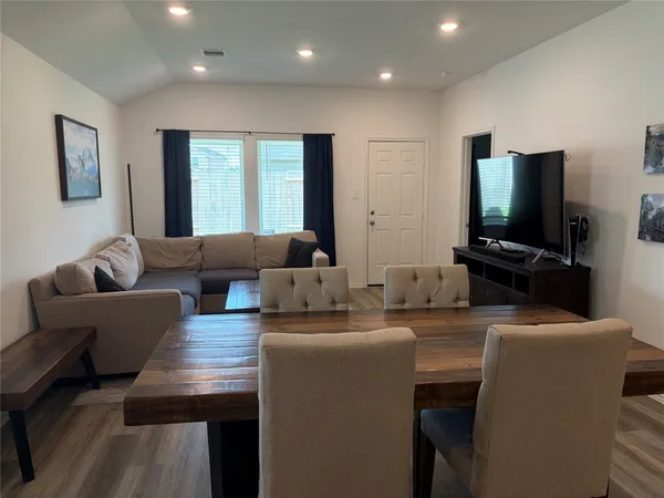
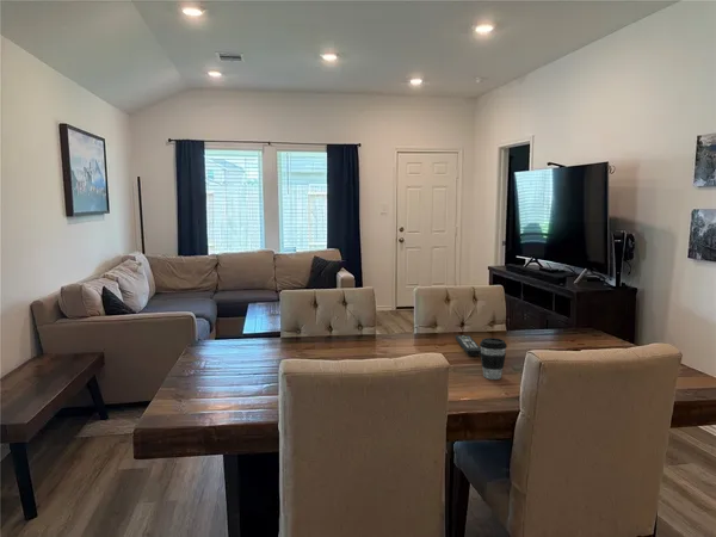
+ coffee cup (492, 358)
+ remote control (468, 344)
